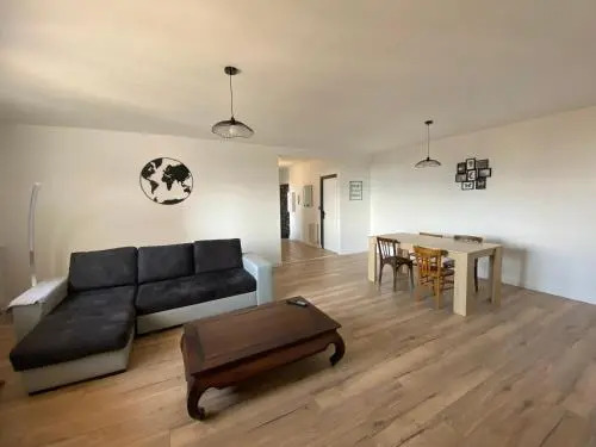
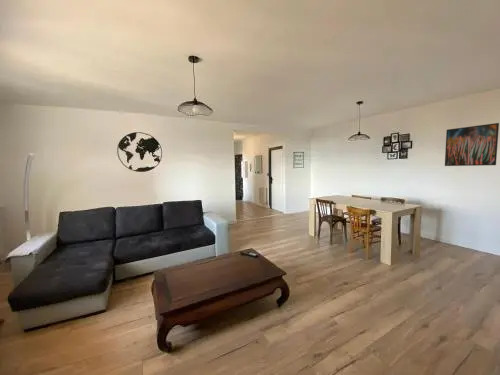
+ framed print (469, 146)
